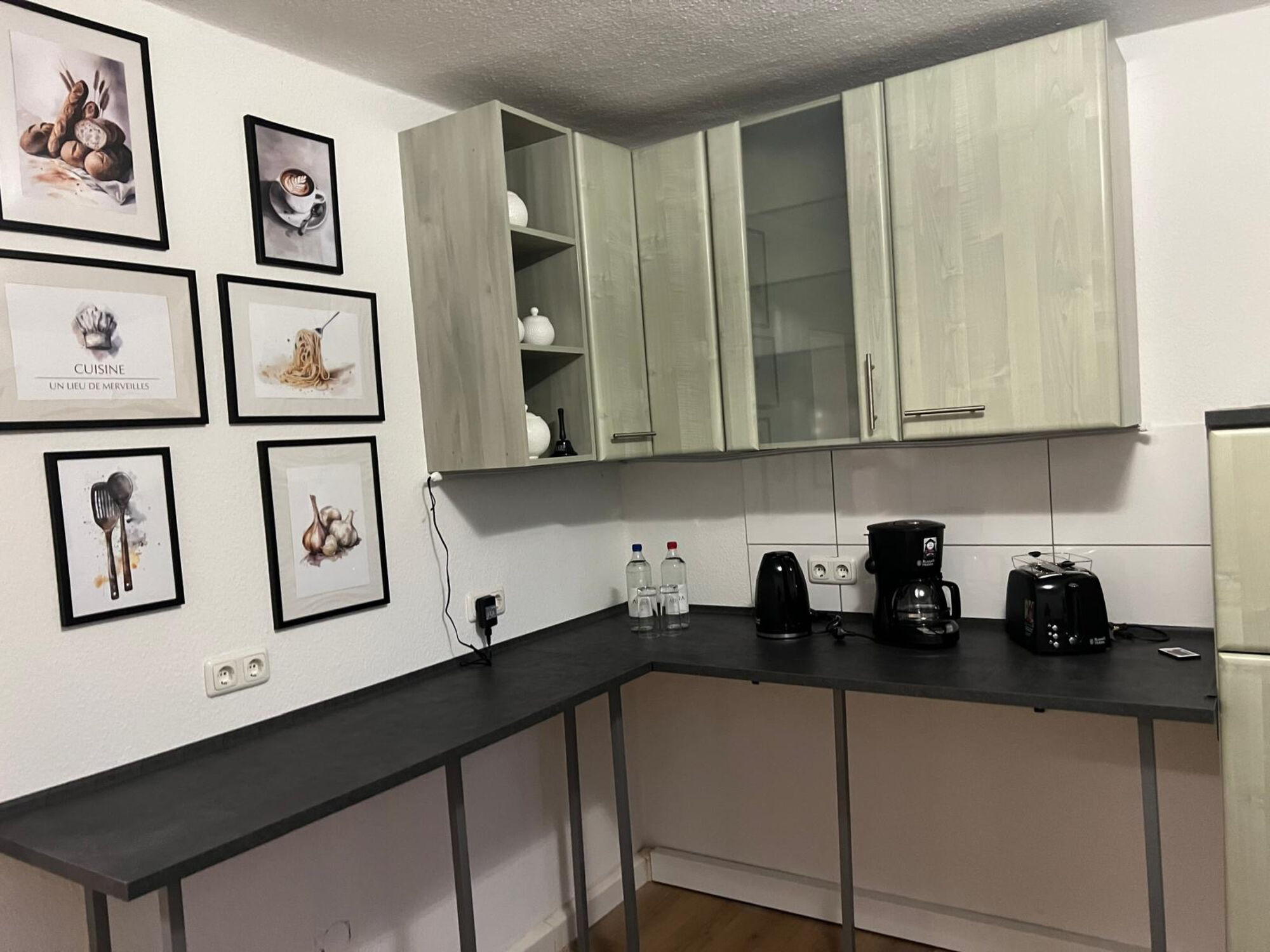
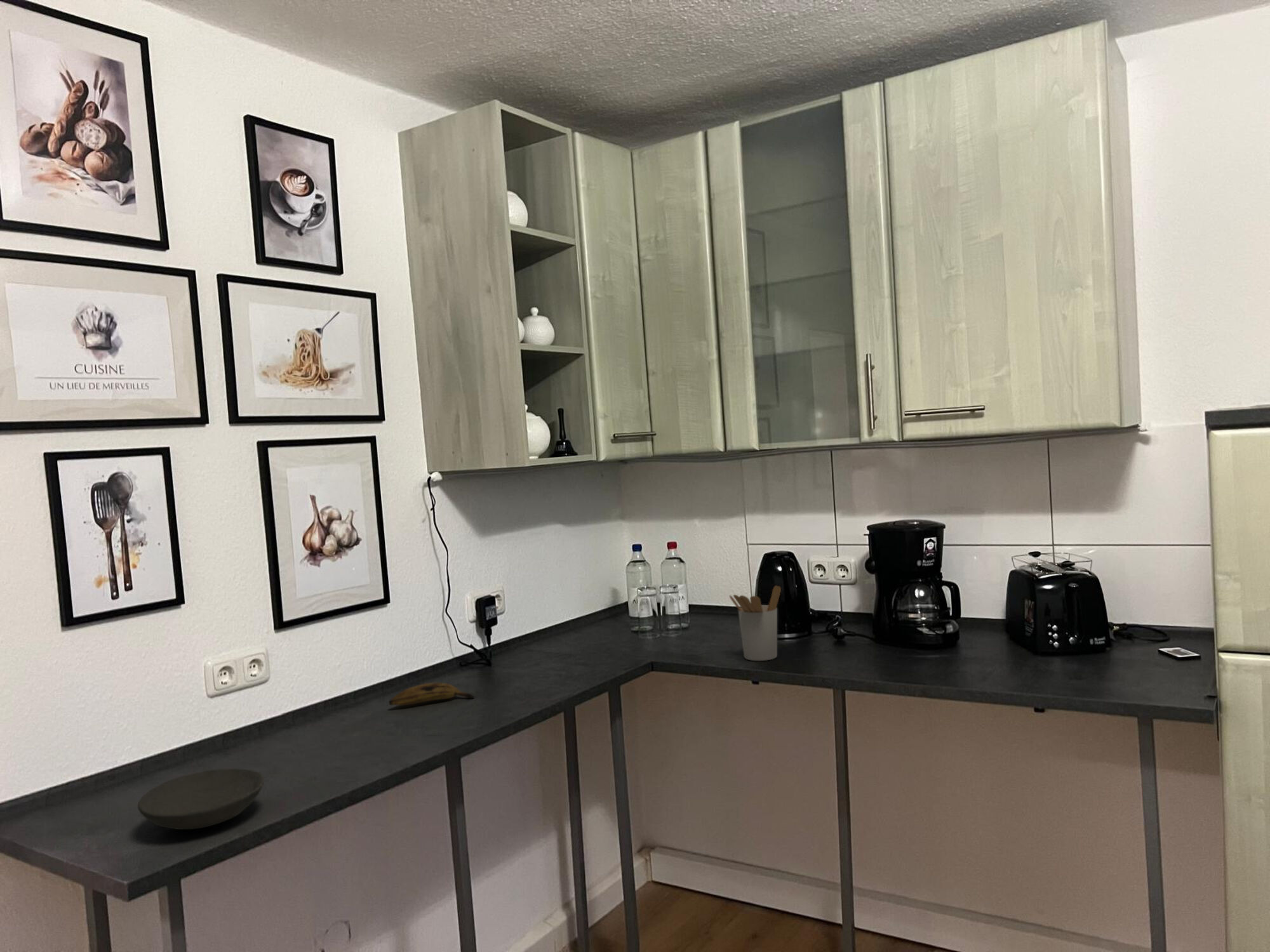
+ utensil holder (755, 623)
+ bowl (204, 803)
+ banana (432, 692)
